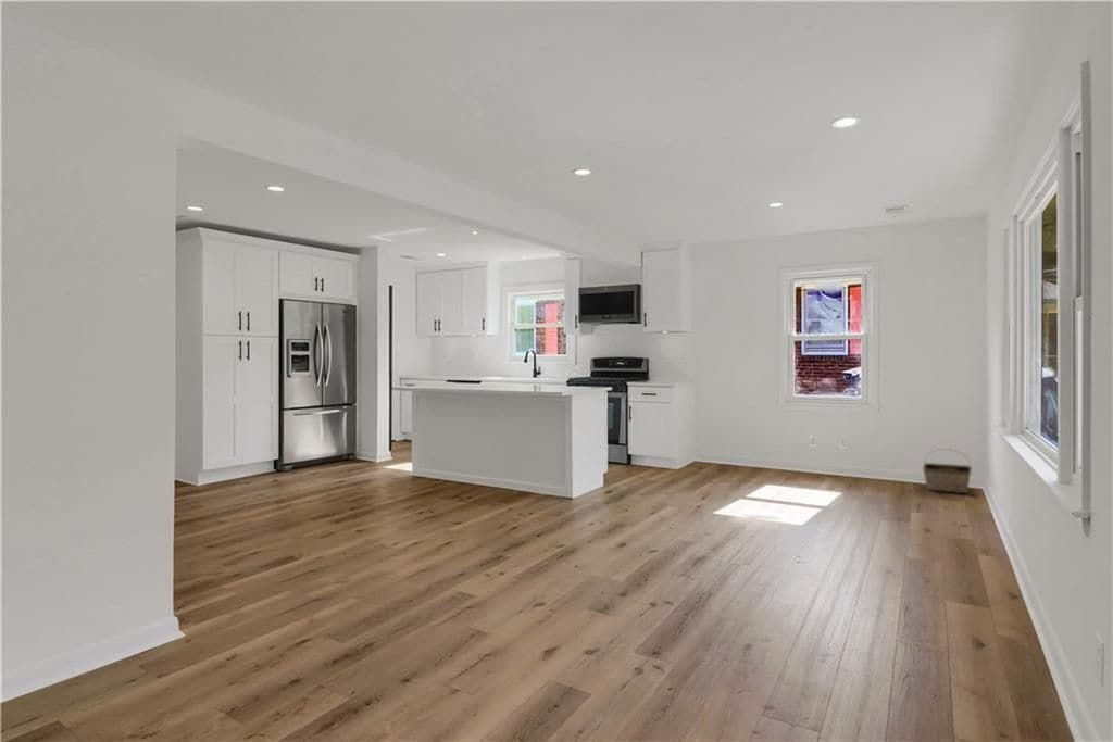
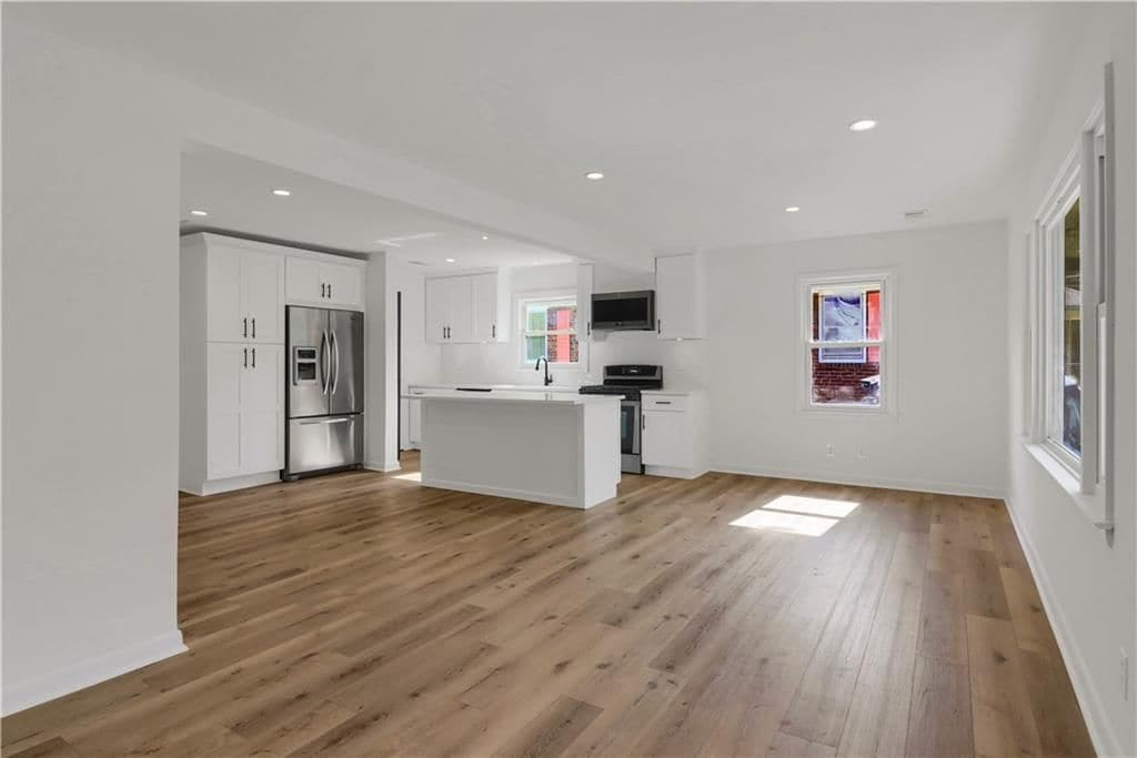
- basket (947, 468)
